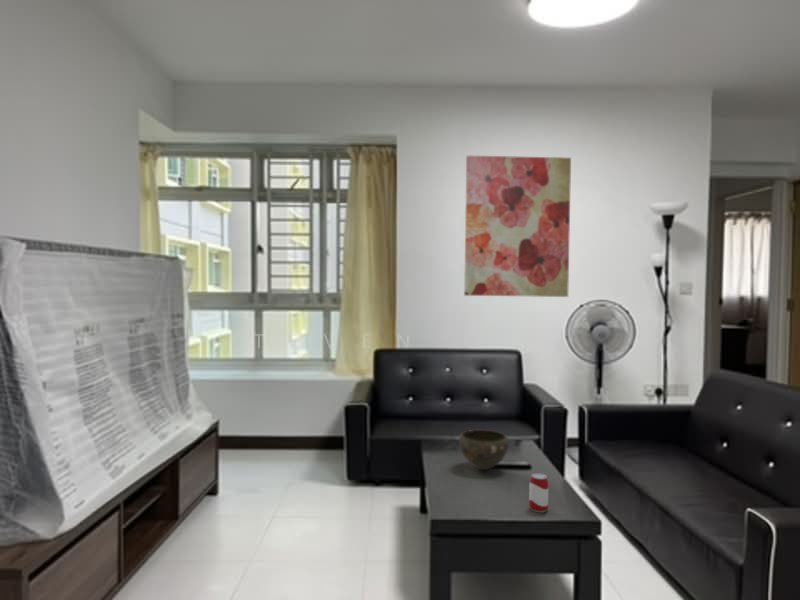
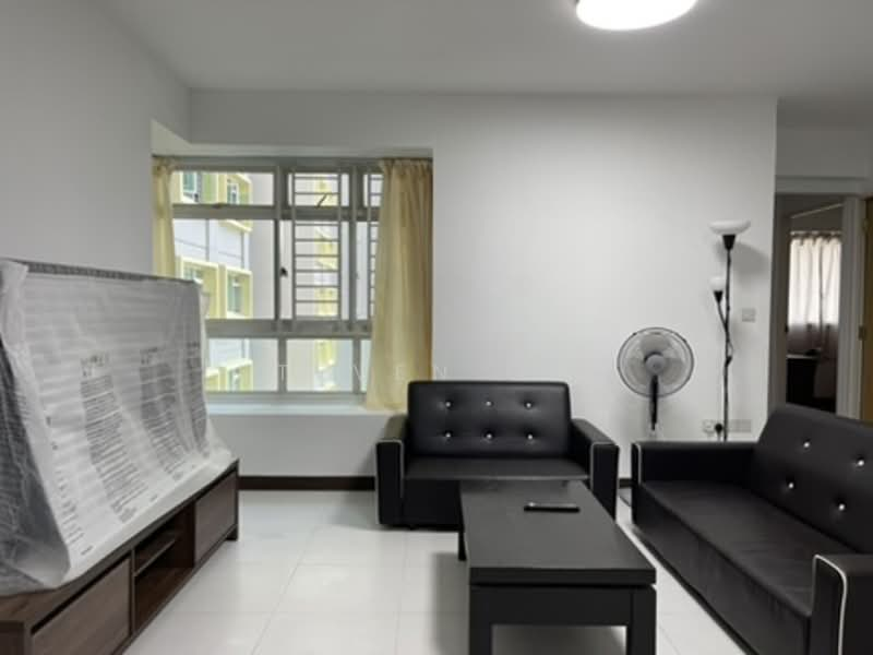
- bowl (483, 452)
- beverage can (538, 492)
- wall art (517, 226)
